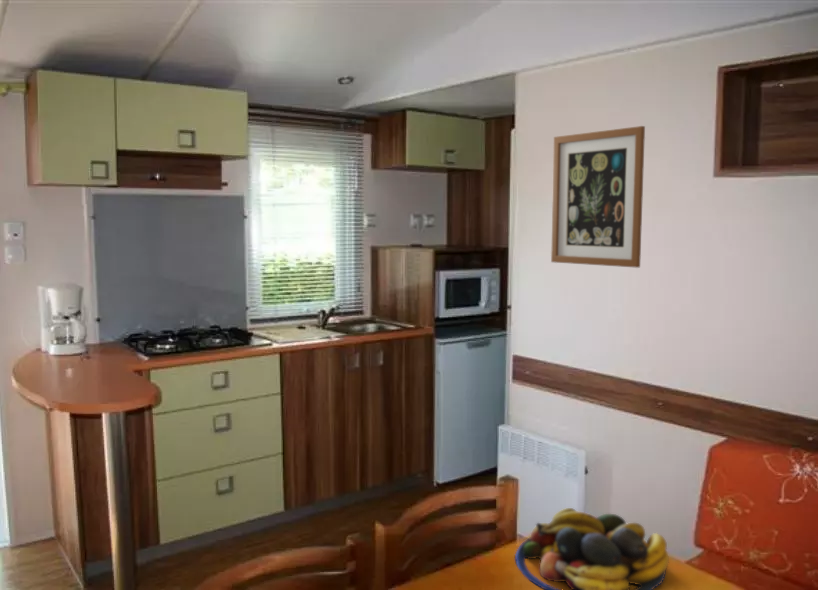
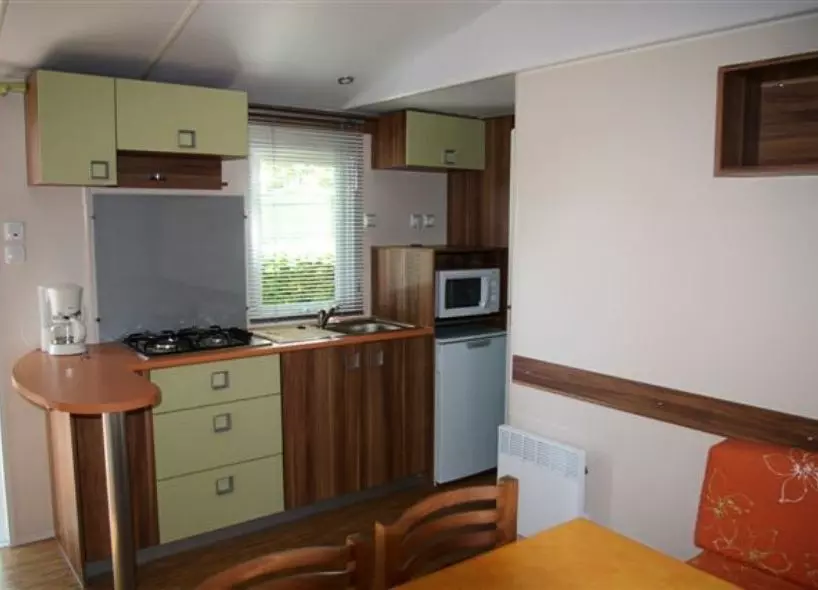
- wall art (594, 198)
- fruit bowl (588, 538)
